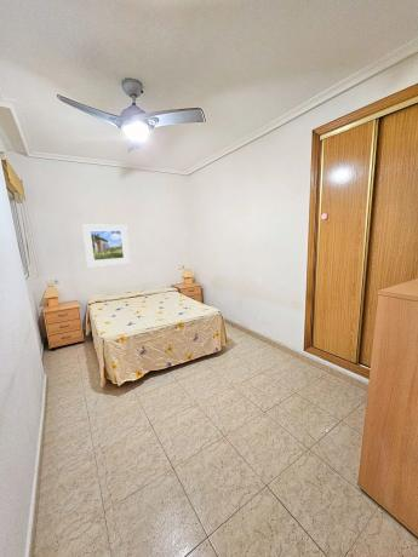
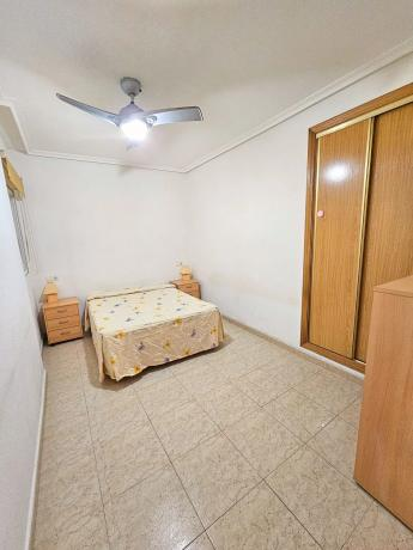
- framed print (107, 245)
